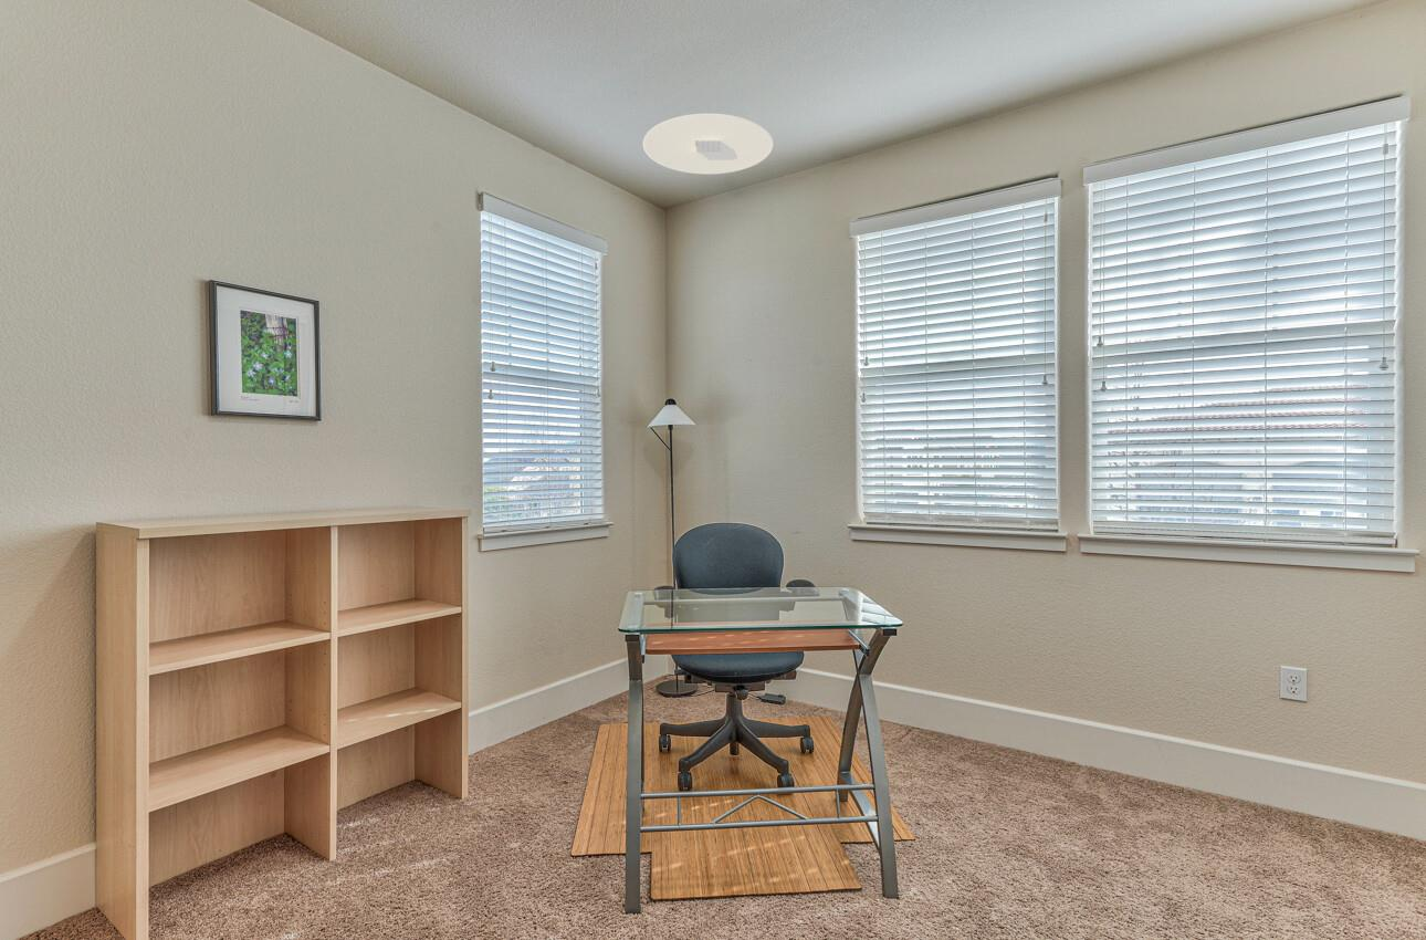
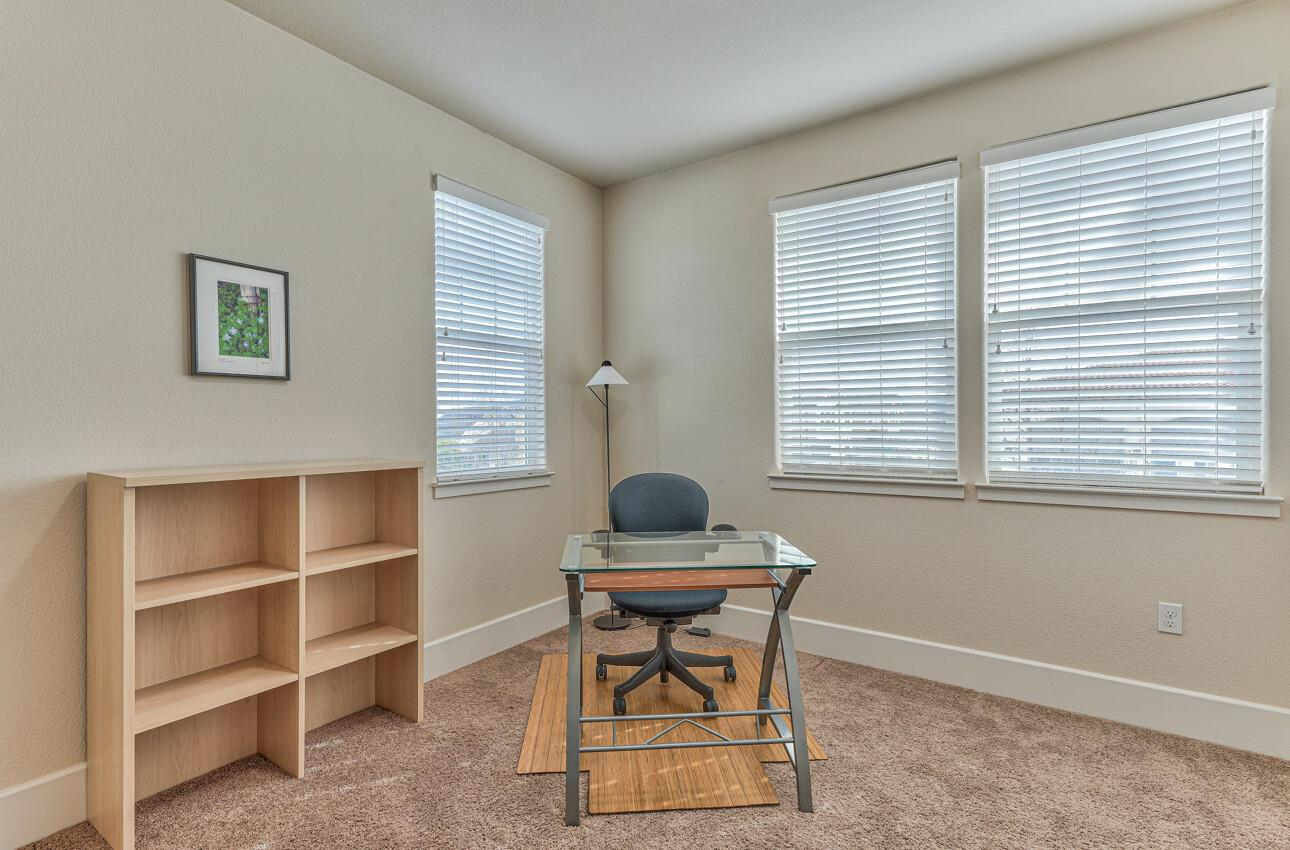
- ceiling light (707, 139)
